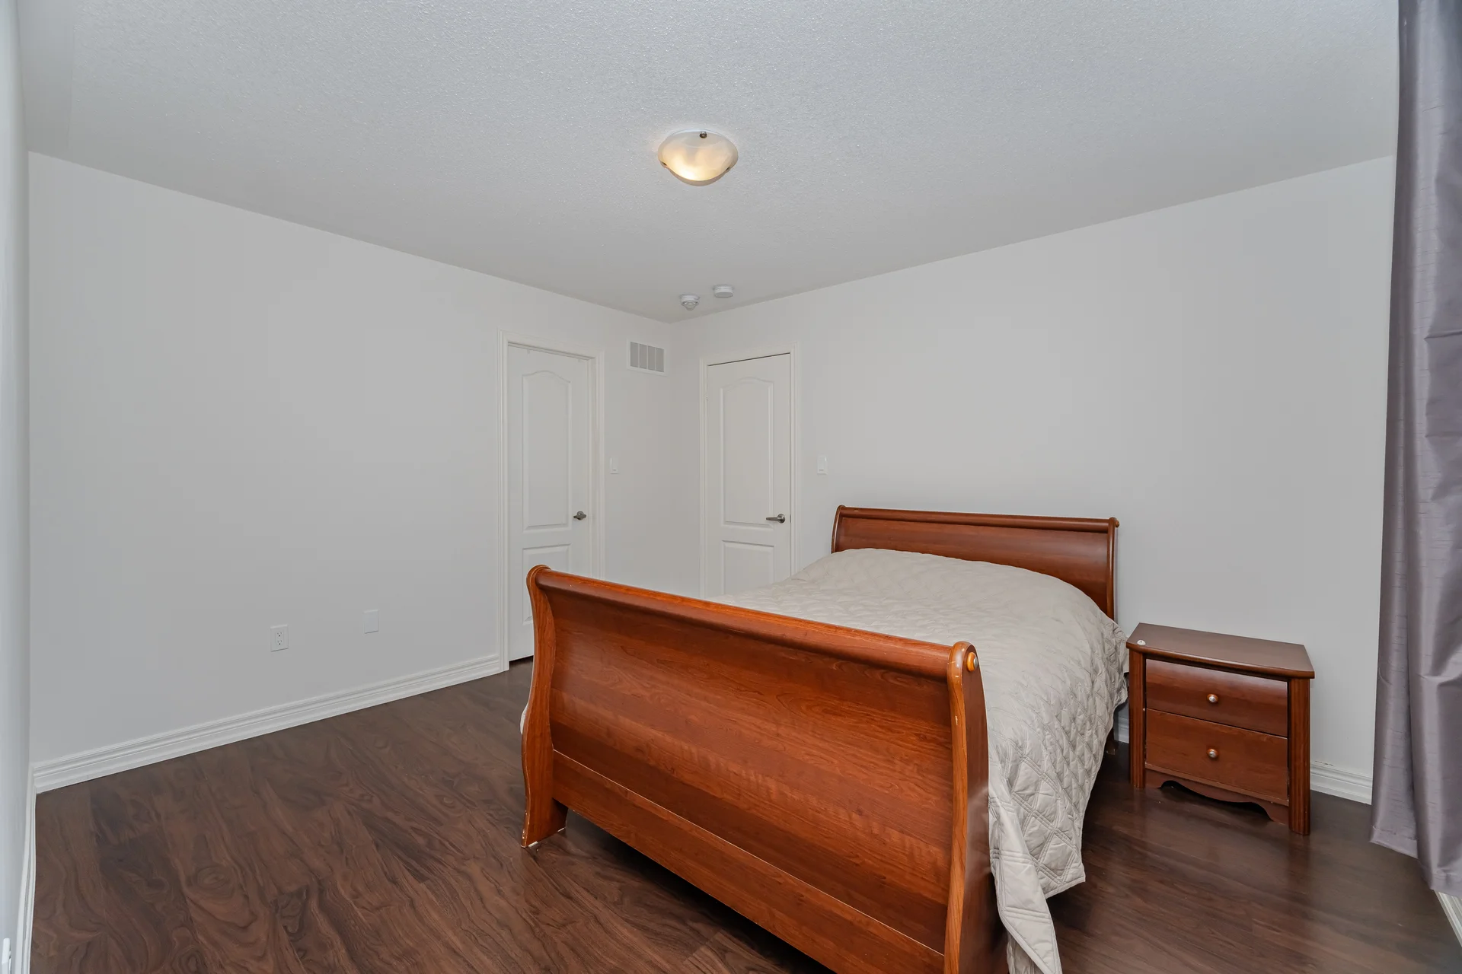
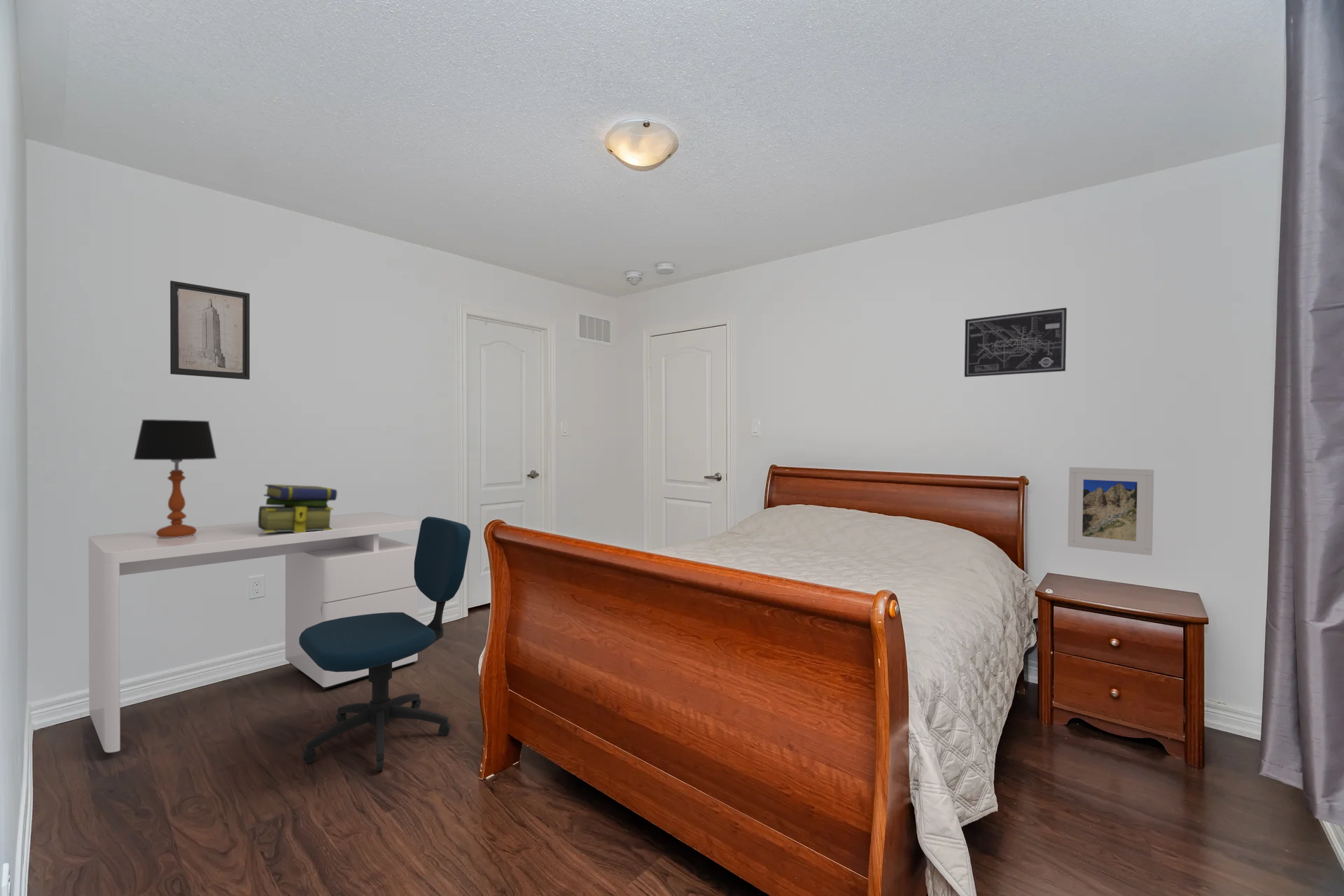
+ wall art (211, 332)
+ office chair (383, 631)
+ desk (286, 607)
+ wall art (1013, 344)
+ table lamp (176, 477)
+ stack of books (298, 506)
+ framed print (1109, 509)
